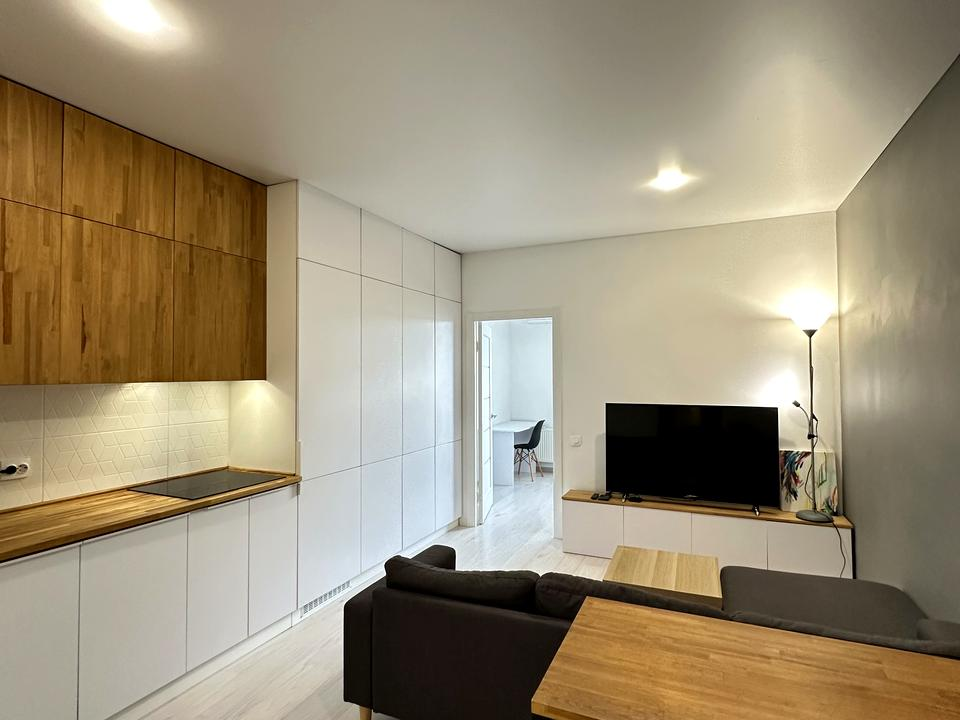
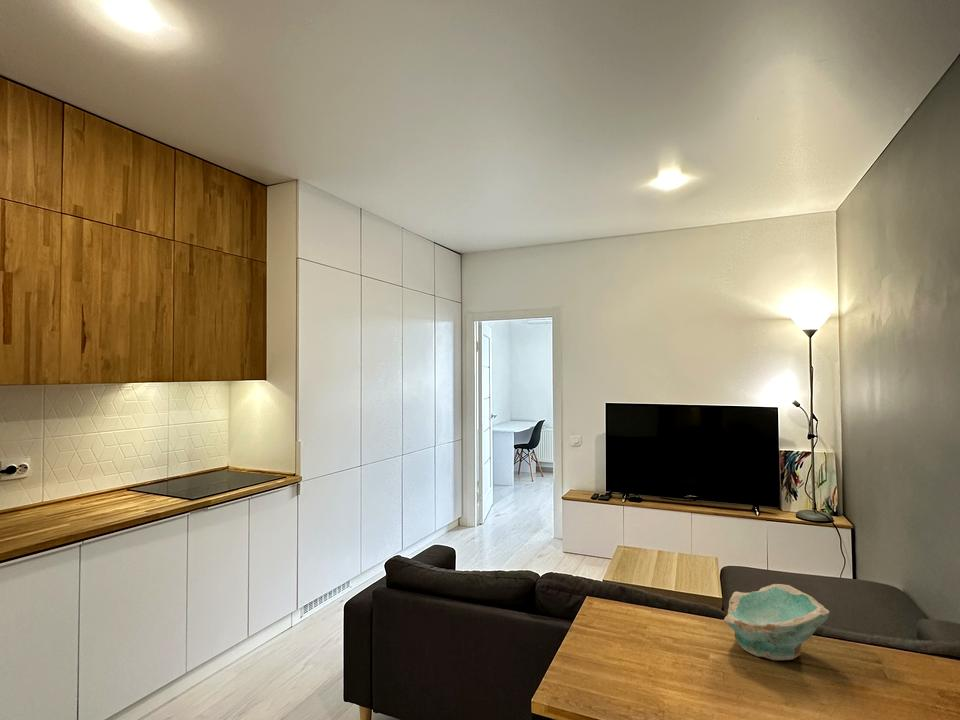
+ bowl (773, 619)
